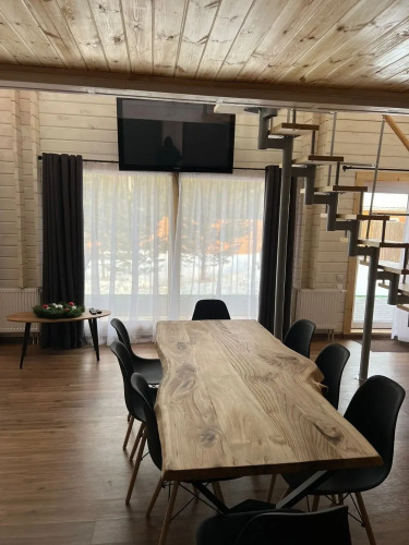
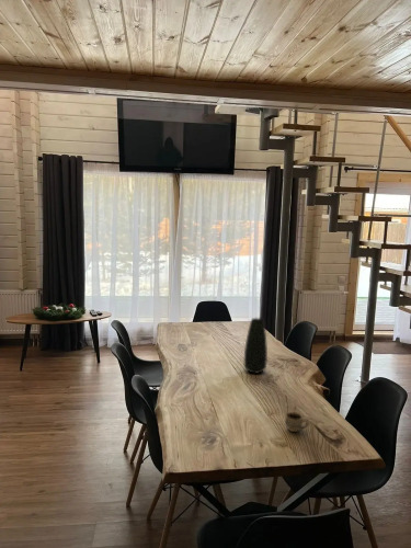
+ cup (296, 423)
+ vase (255, 345)
